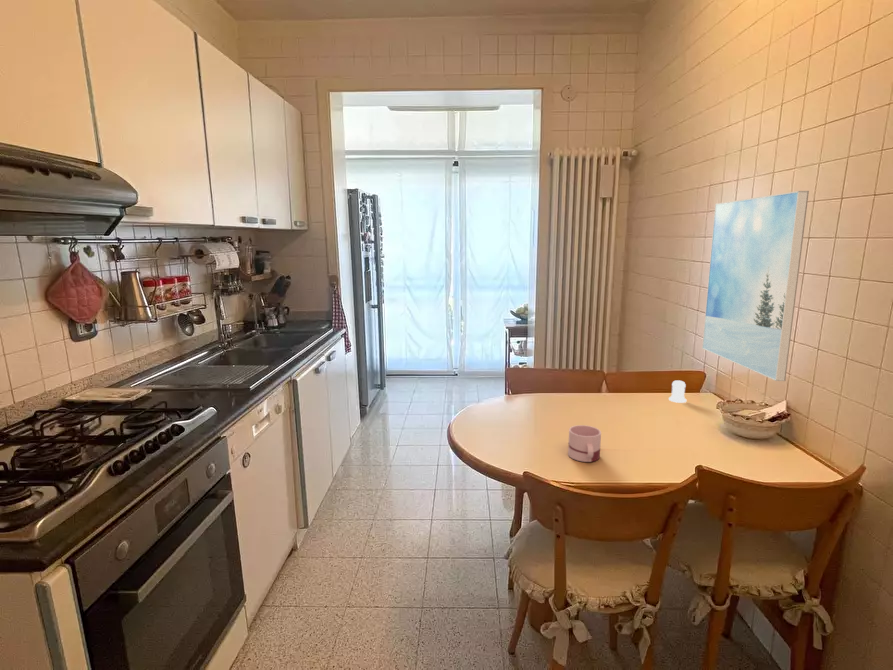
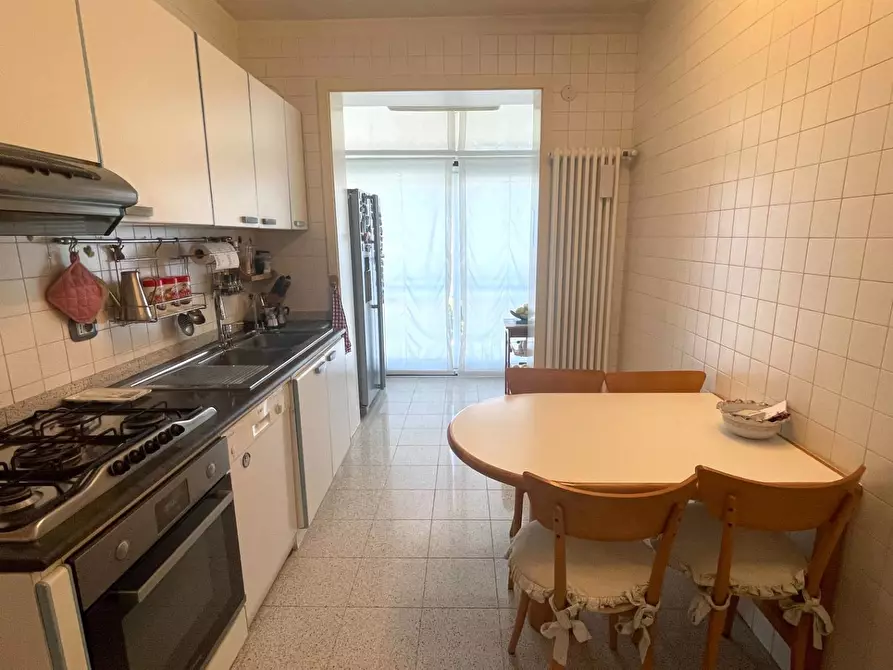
- mug (585, 444)
- salt shaker (678, 390)
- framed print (746, 282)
